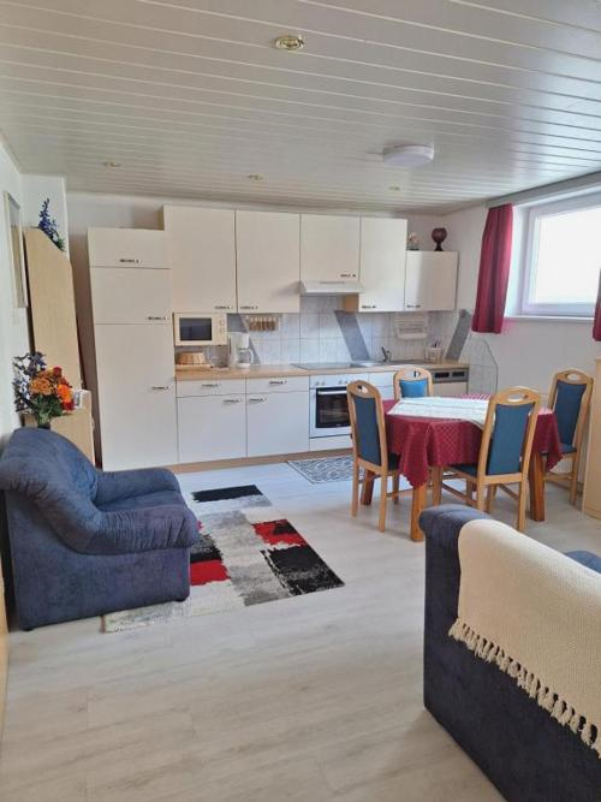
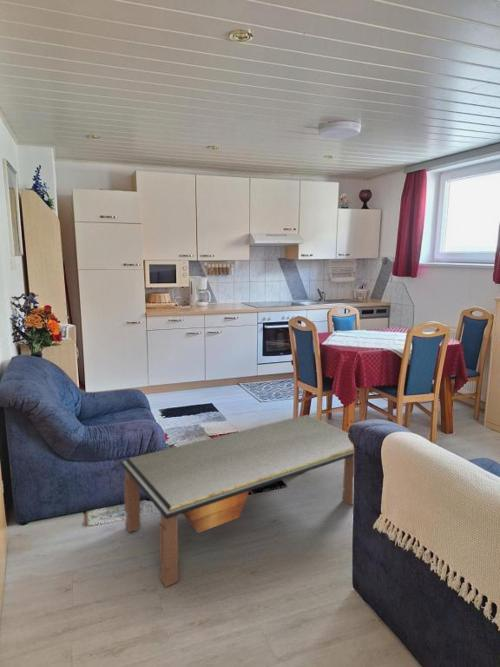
+ coffee table (253, 480)
